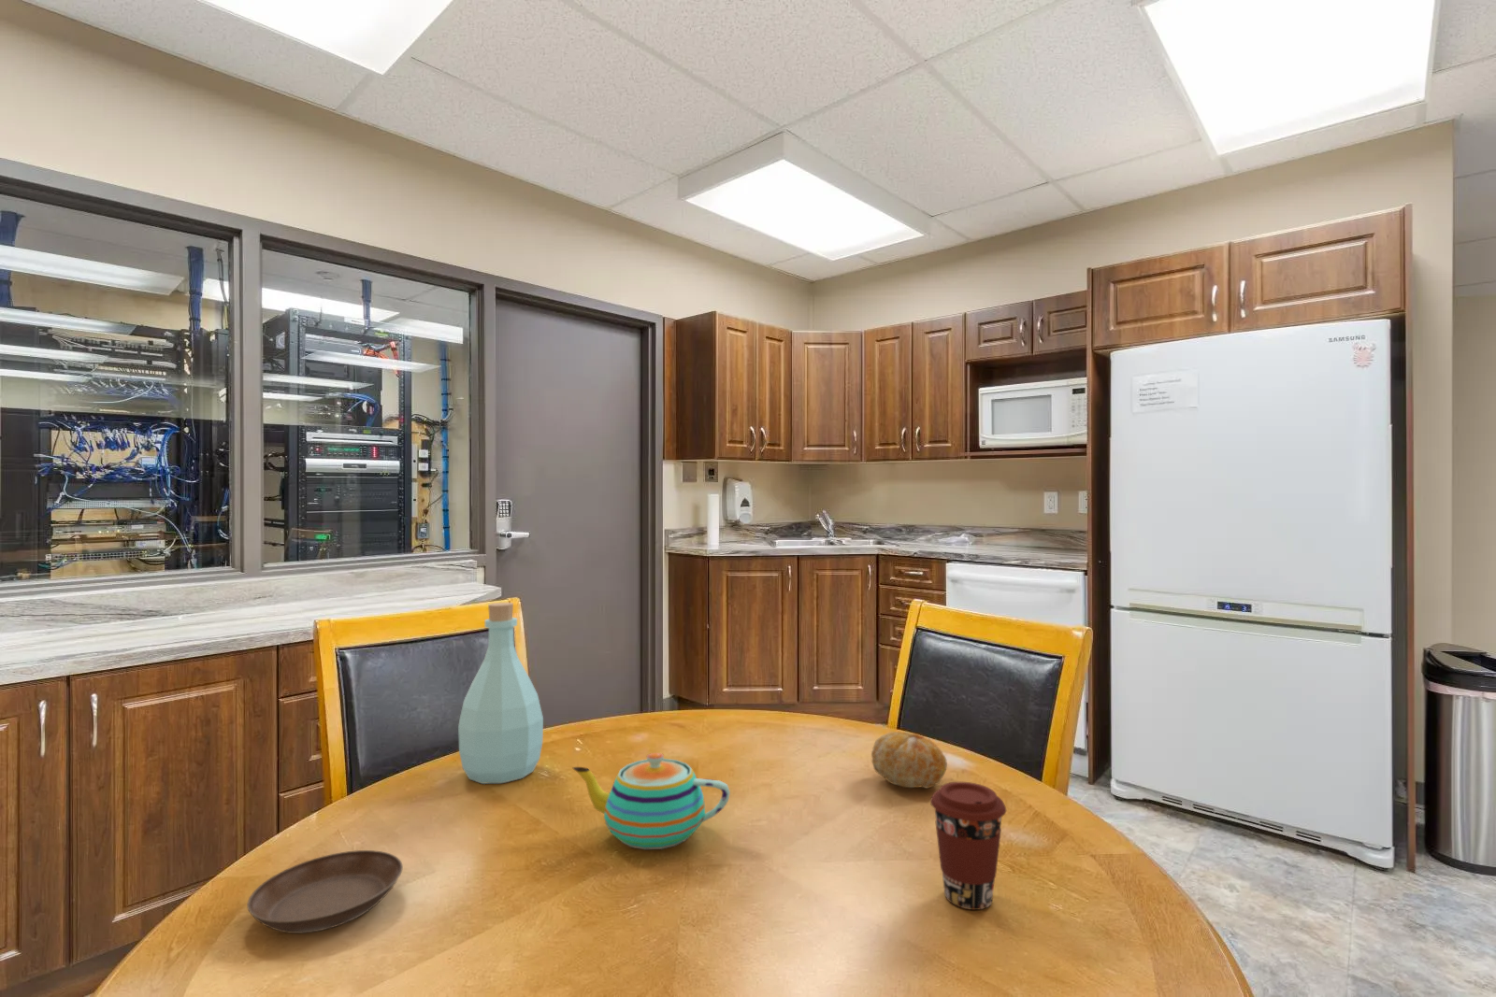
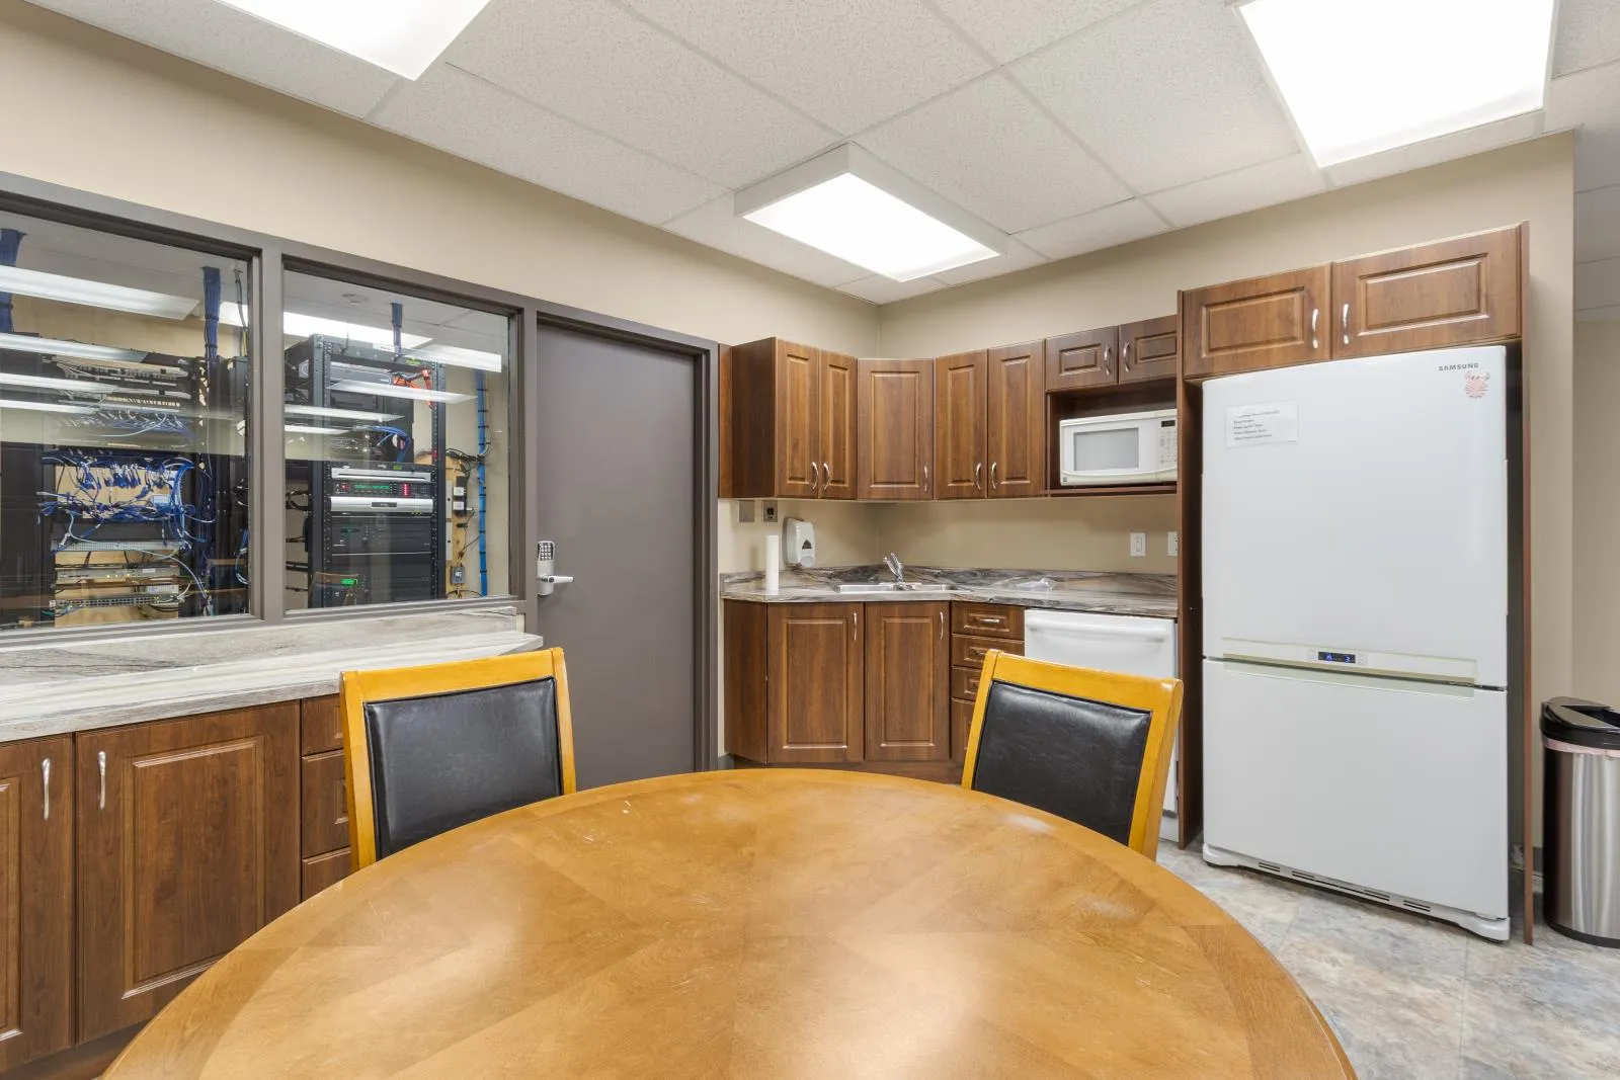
- coffee cup (967, 843)
- fruit (908, 758)
- teapot (650, 793)
- bottle (501, 688)
- saucer (328, 894)
